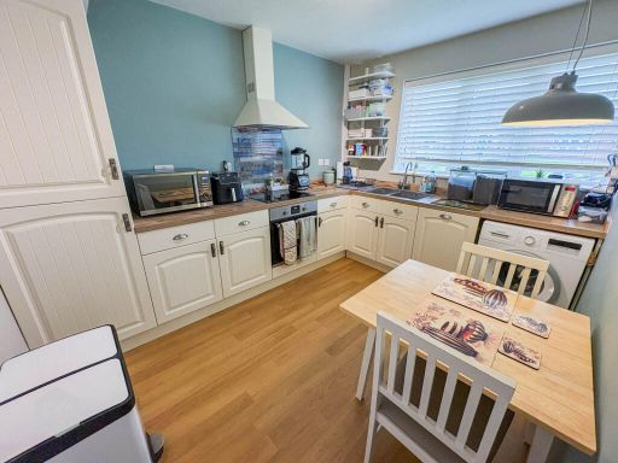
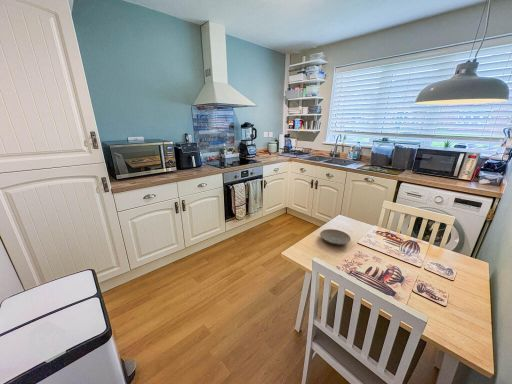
+ plate (334, 237)
